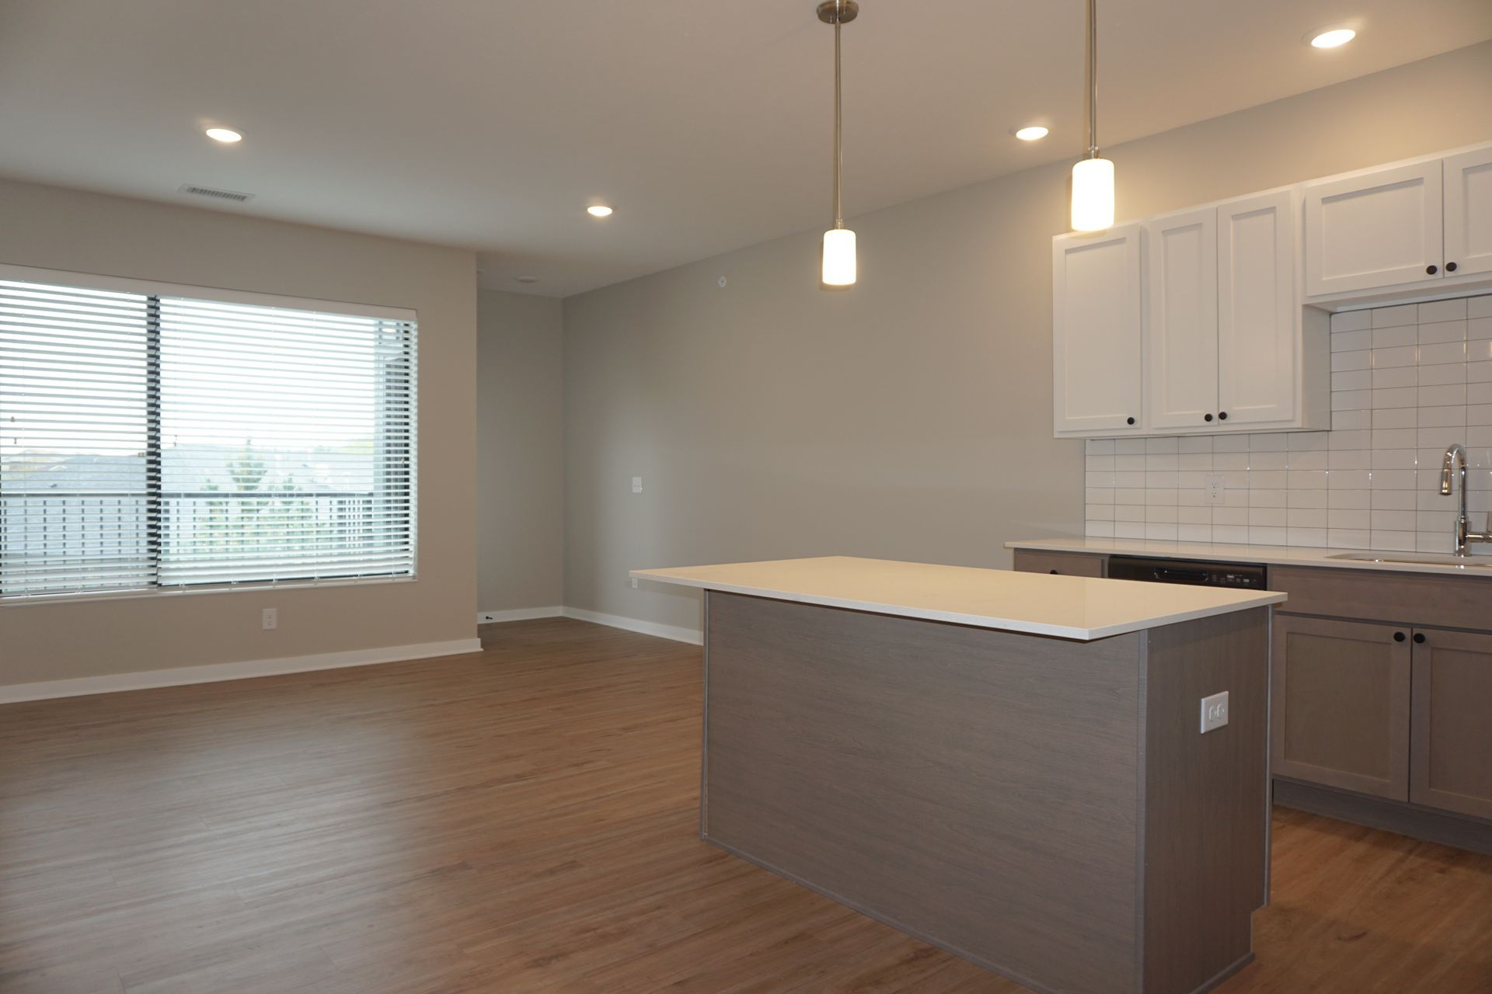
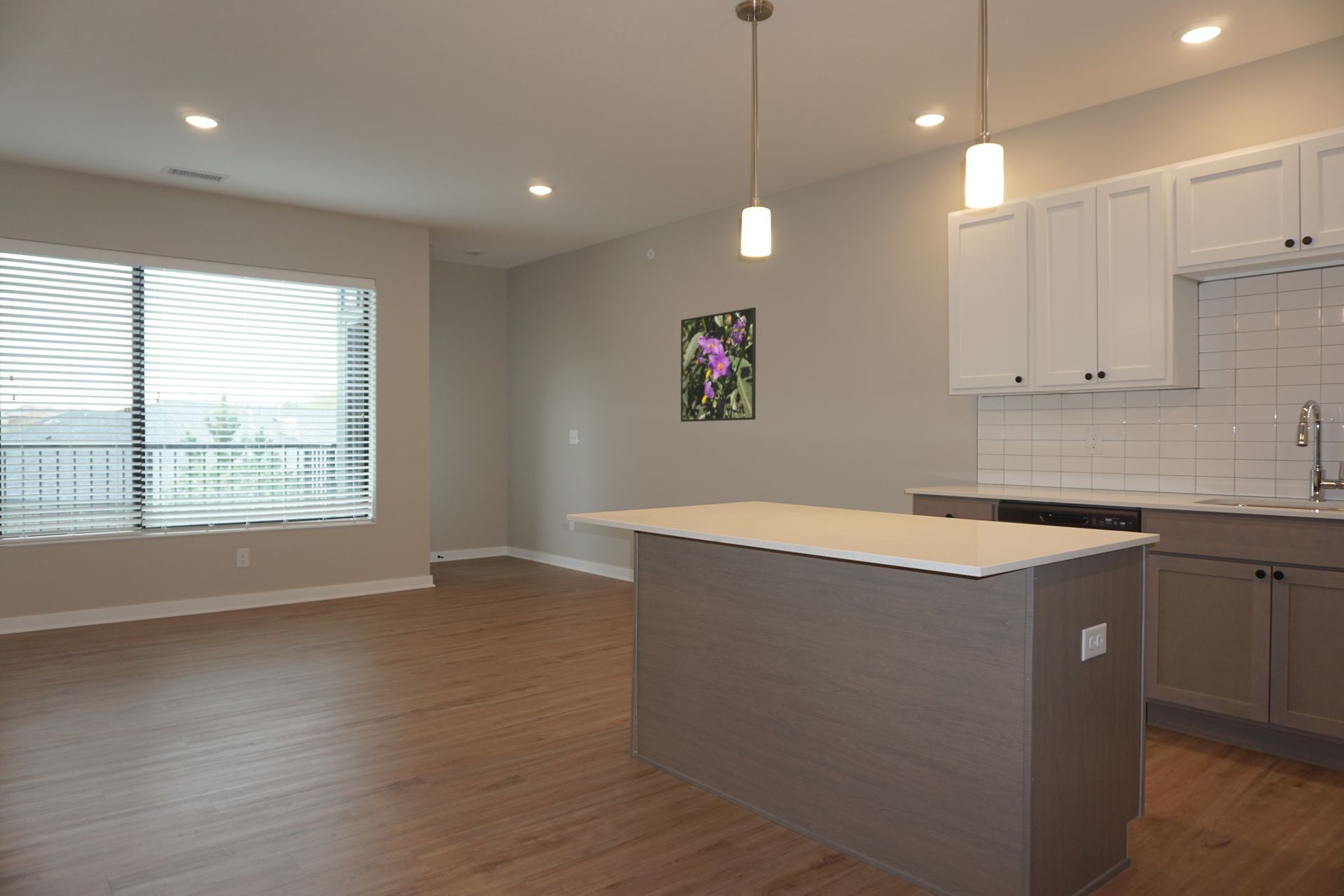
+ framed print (716, 367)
